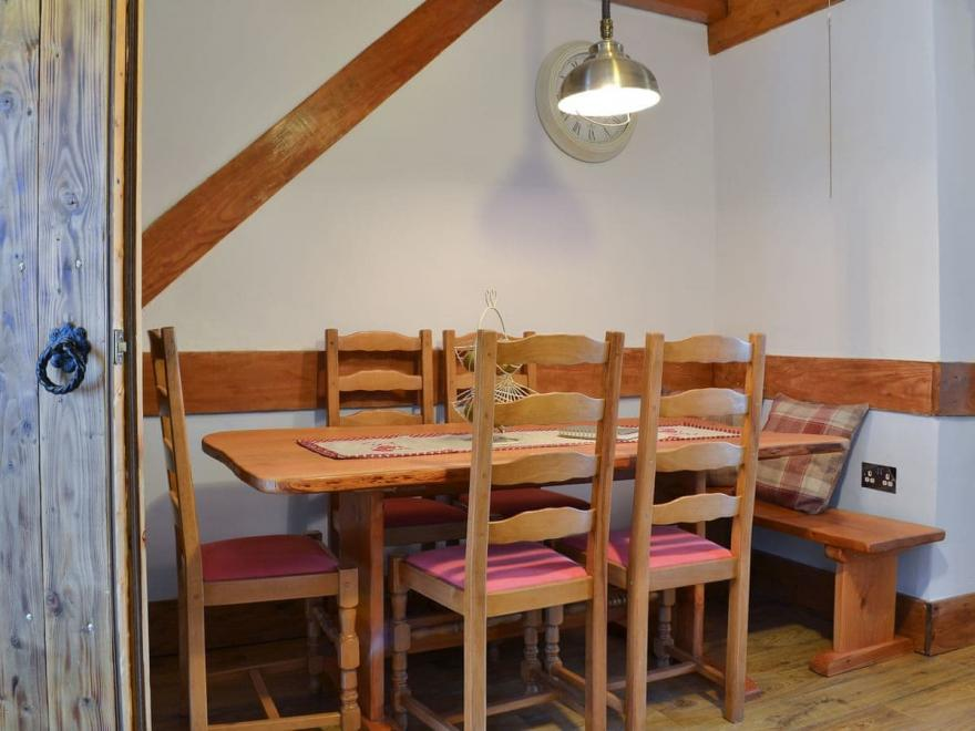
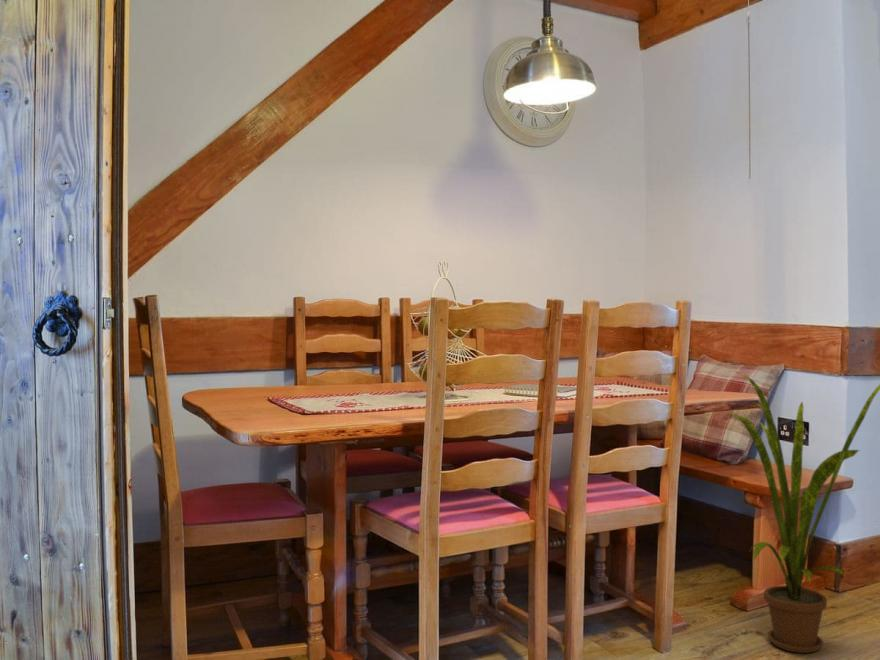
+ house plant (780, 507)
